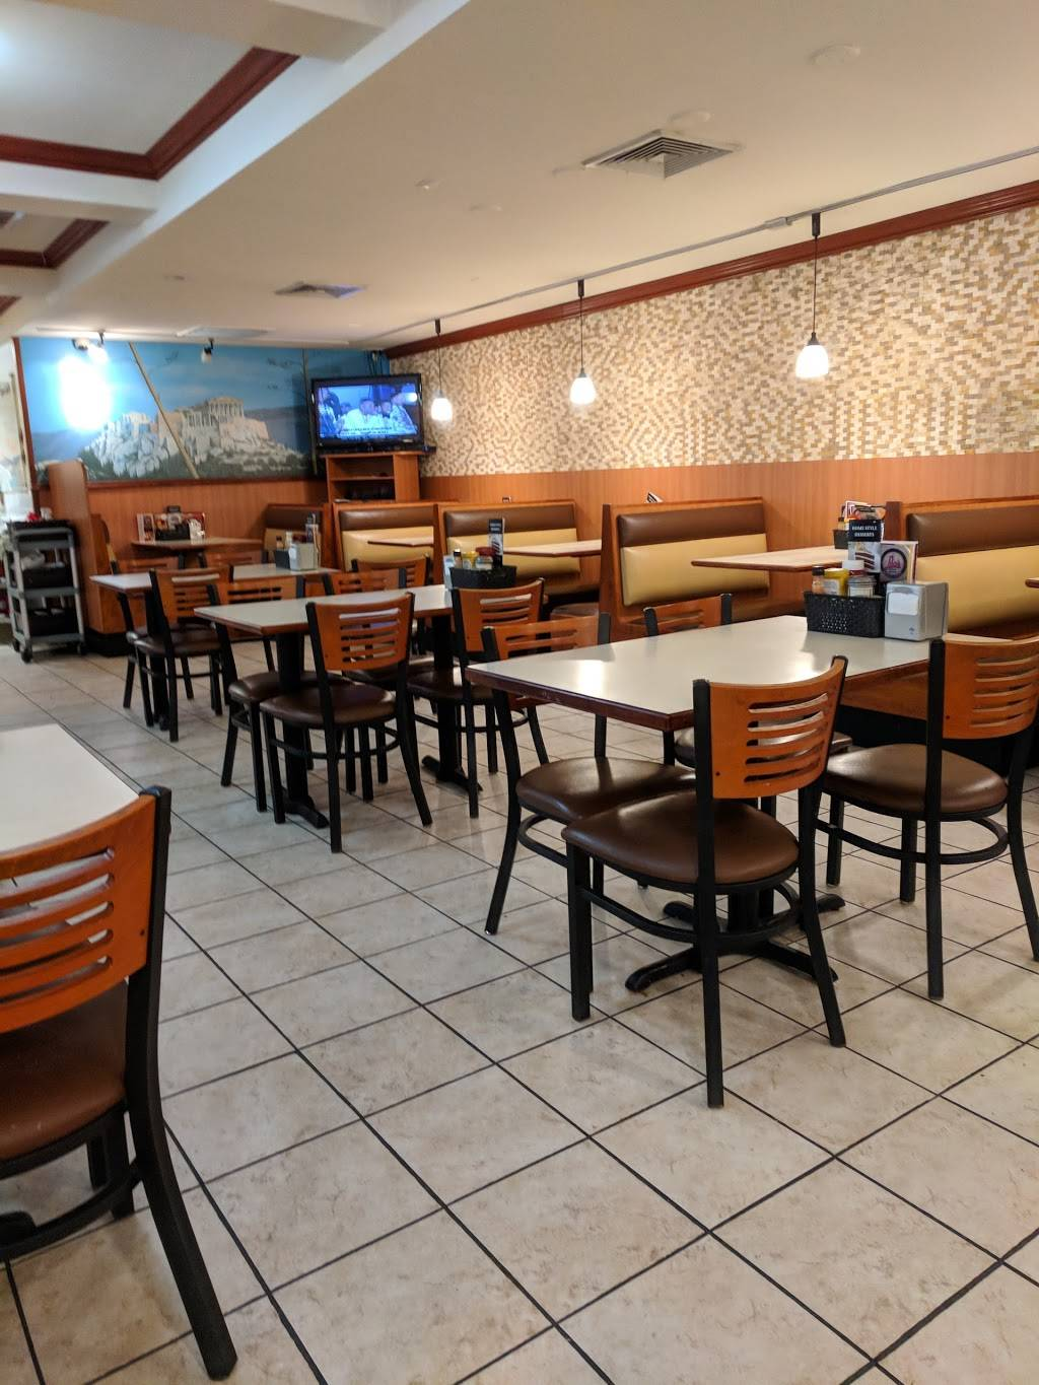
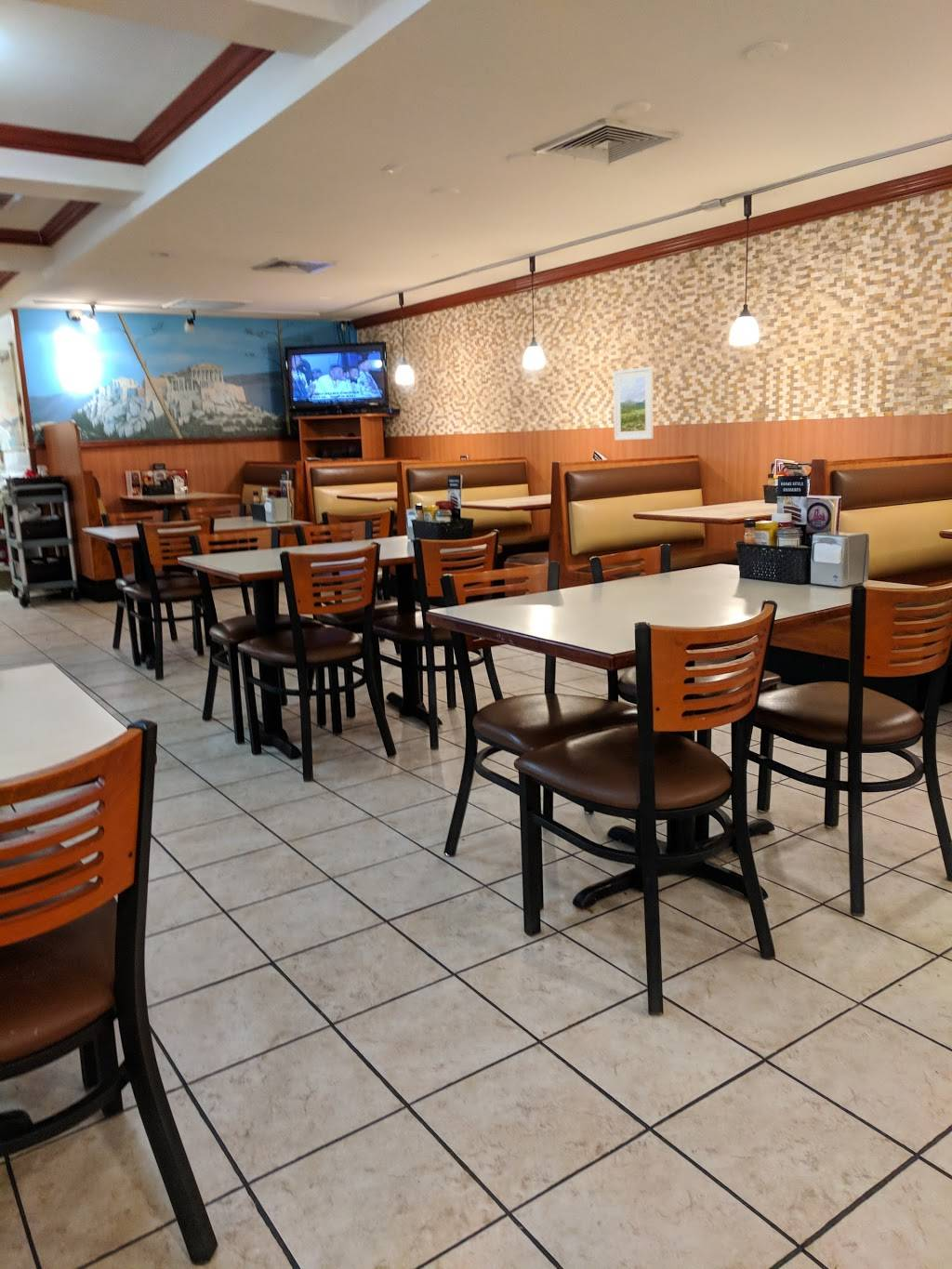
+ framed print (632, 404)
